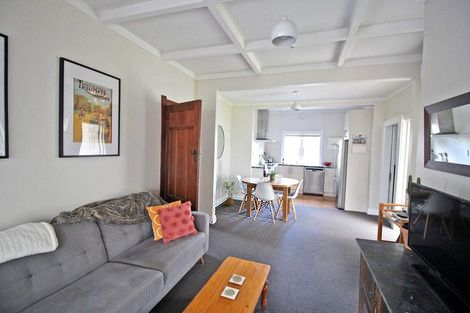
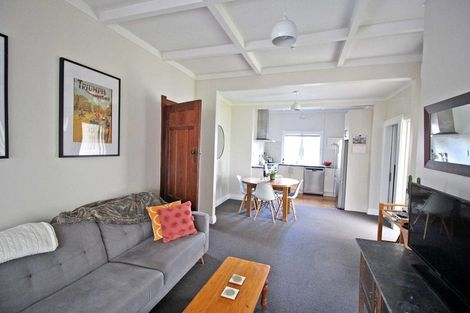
- house plant (230, 194)
